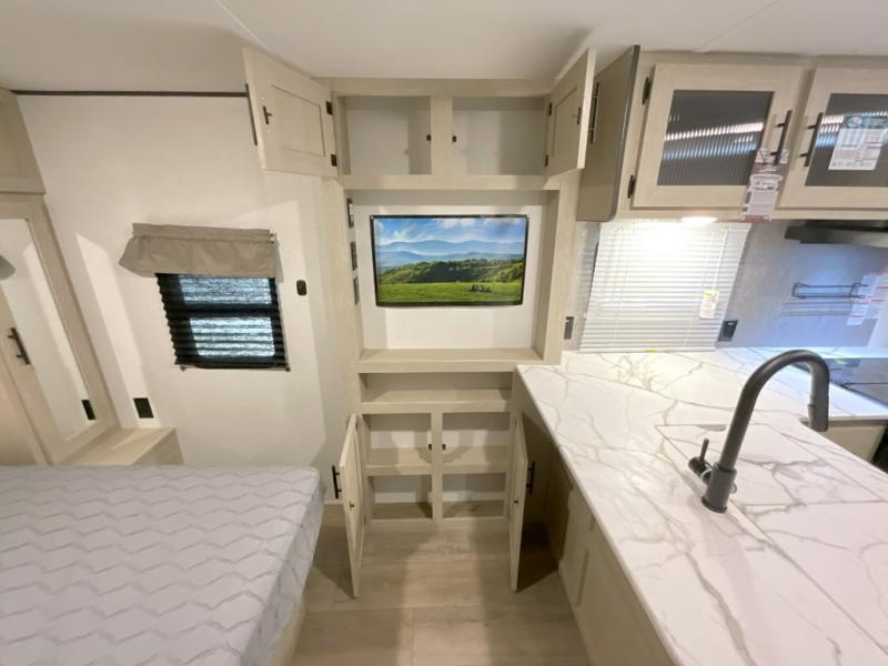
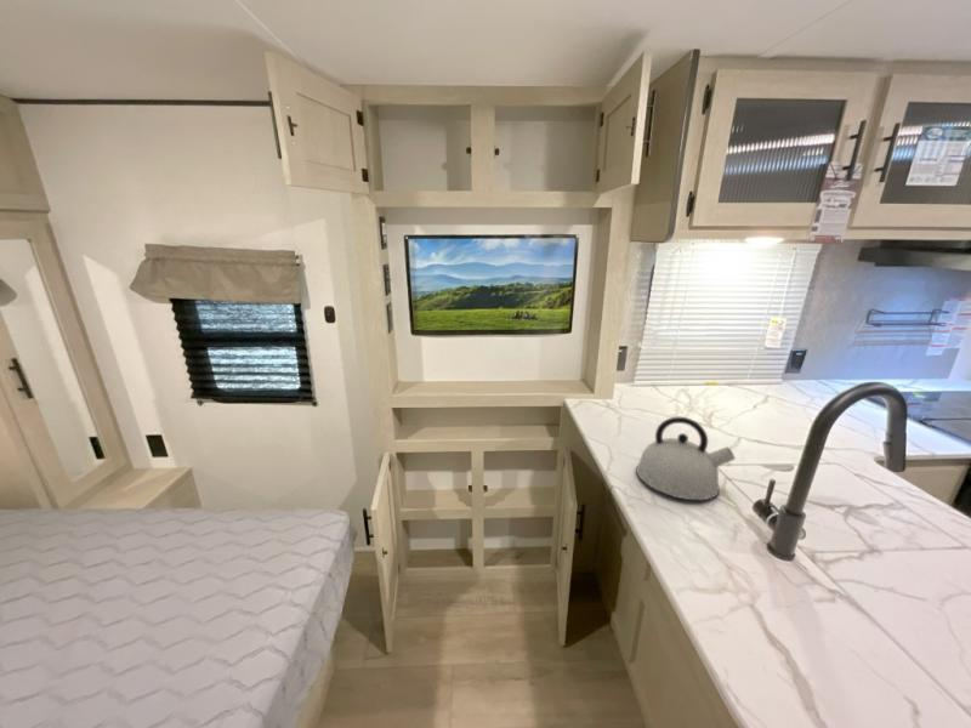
+ kettle (685, 449)
